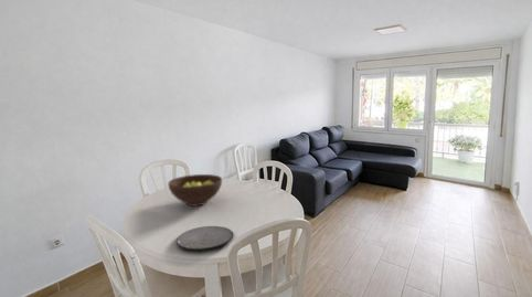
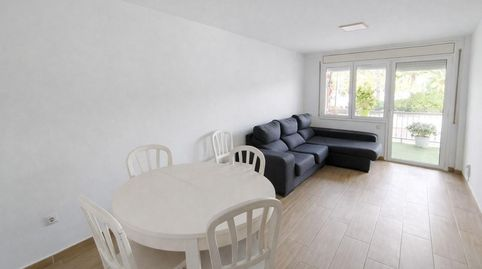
- plate (205, 236)
- fruit bowl (195, 191)
